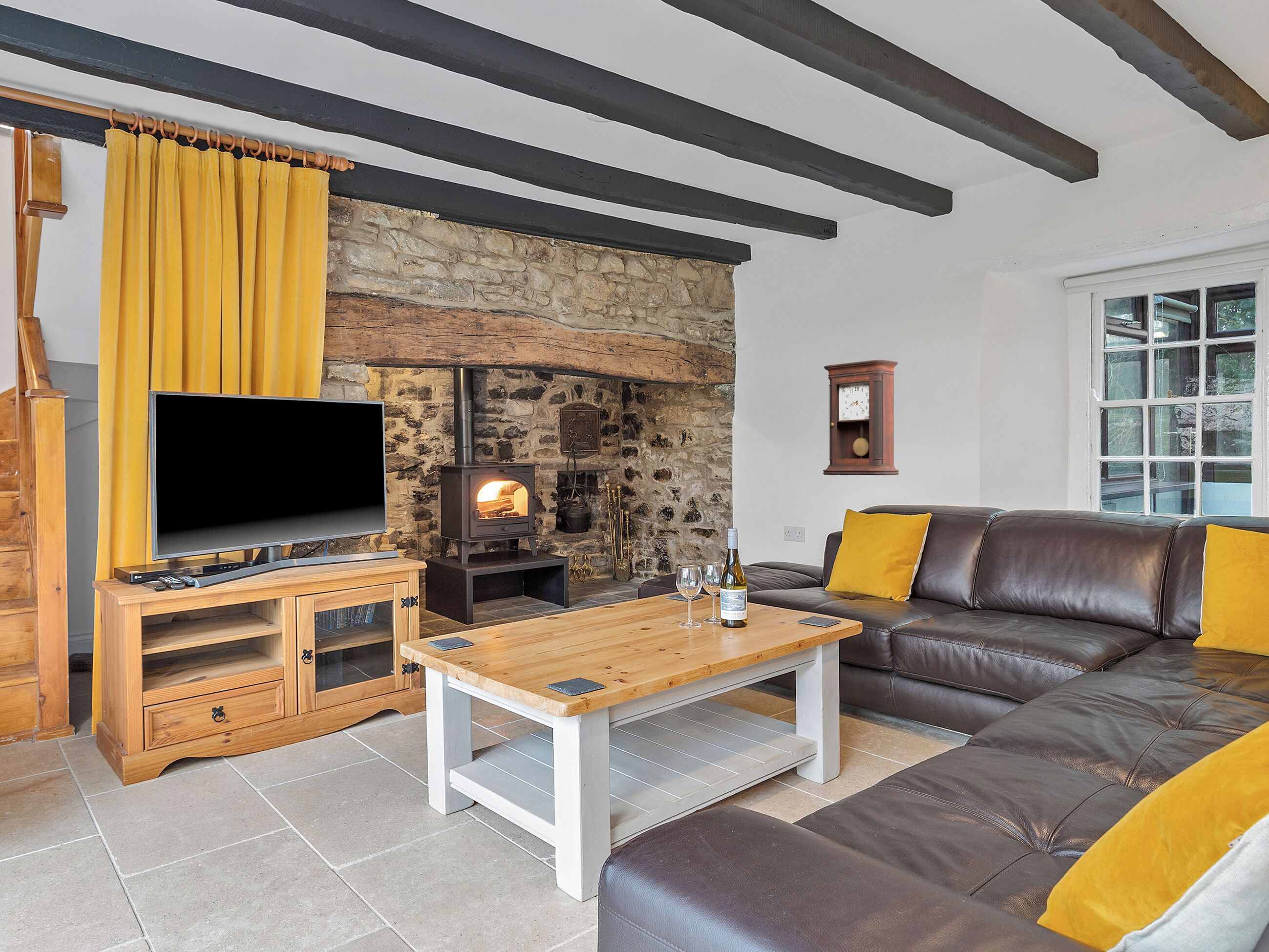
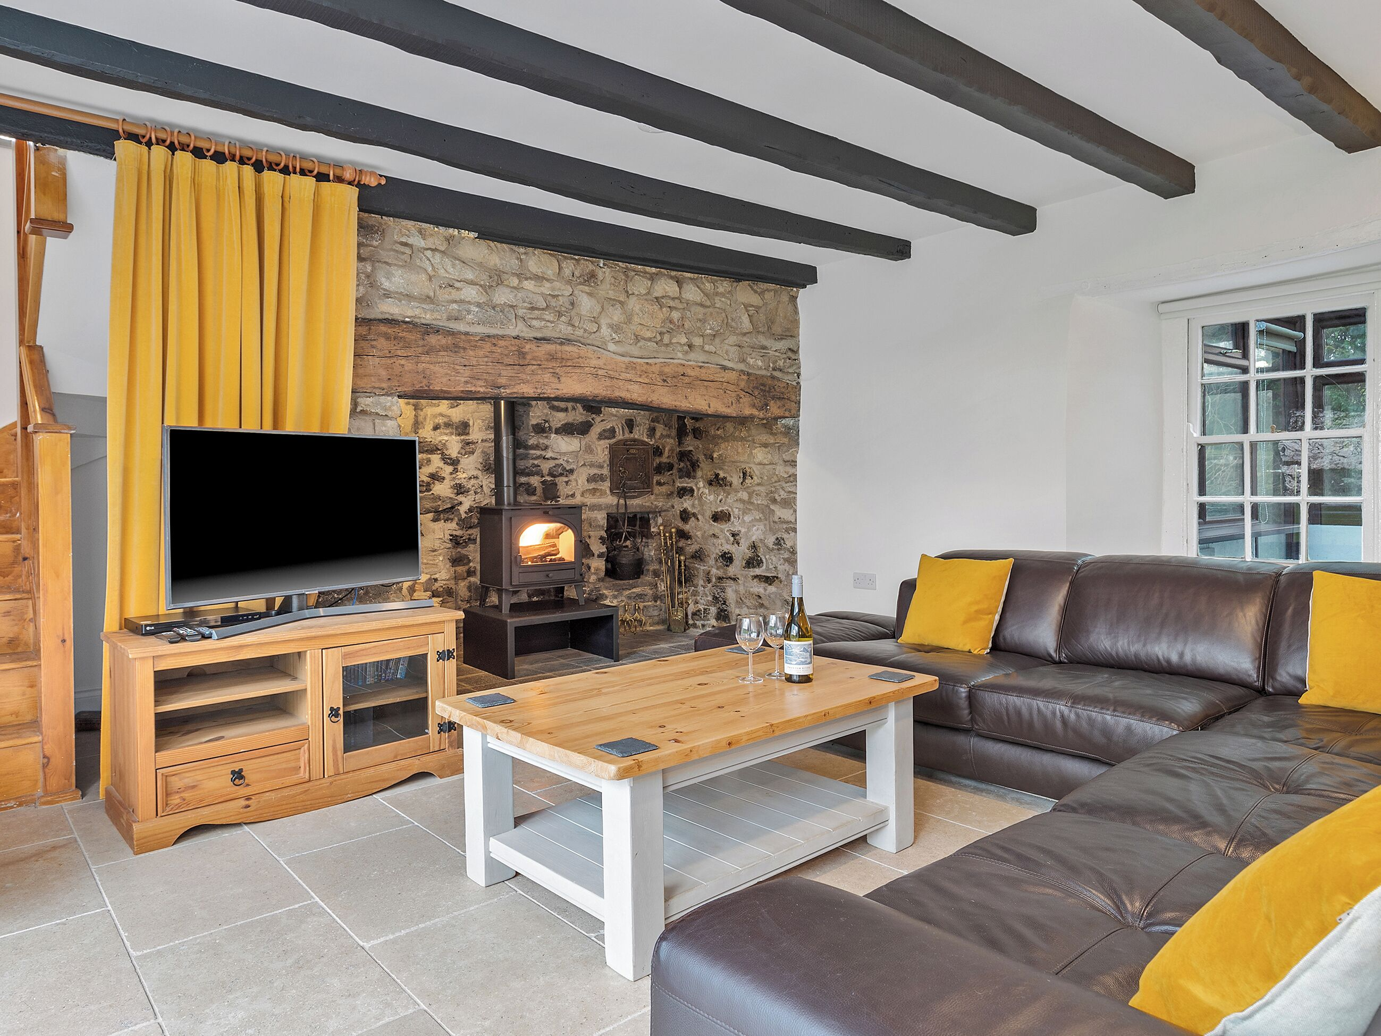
- pendulum clock (858, 419)
